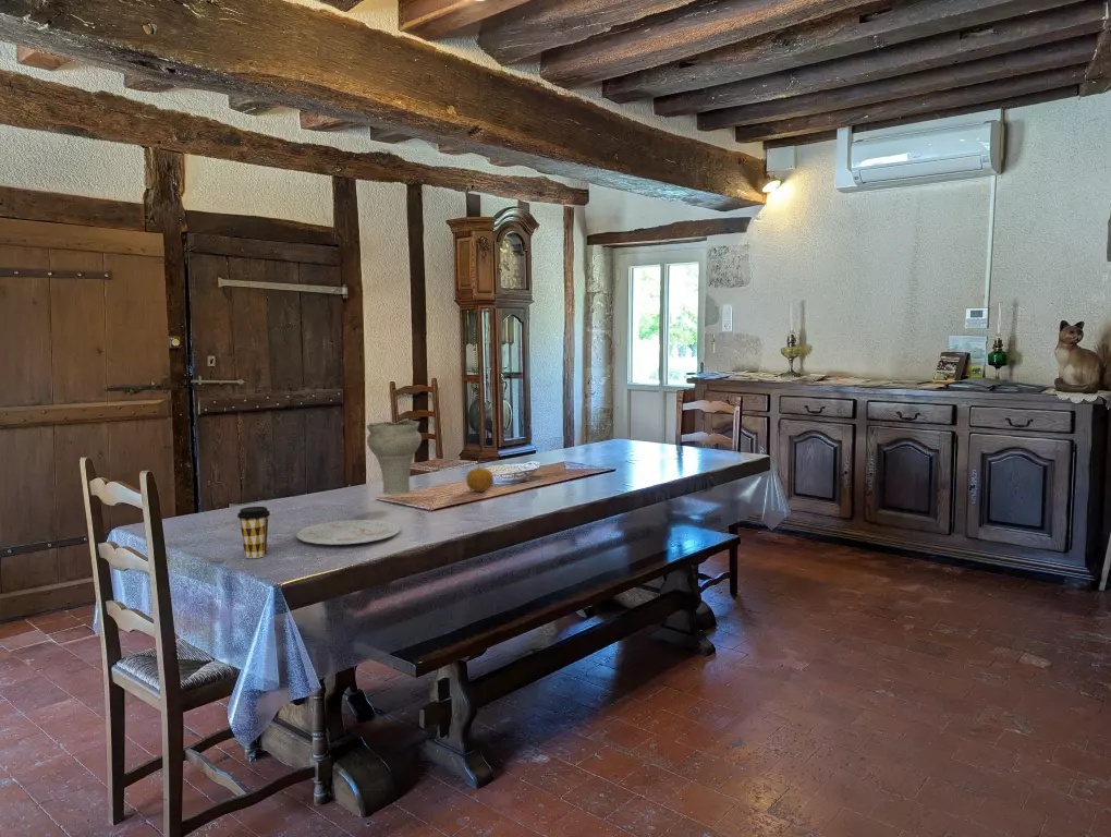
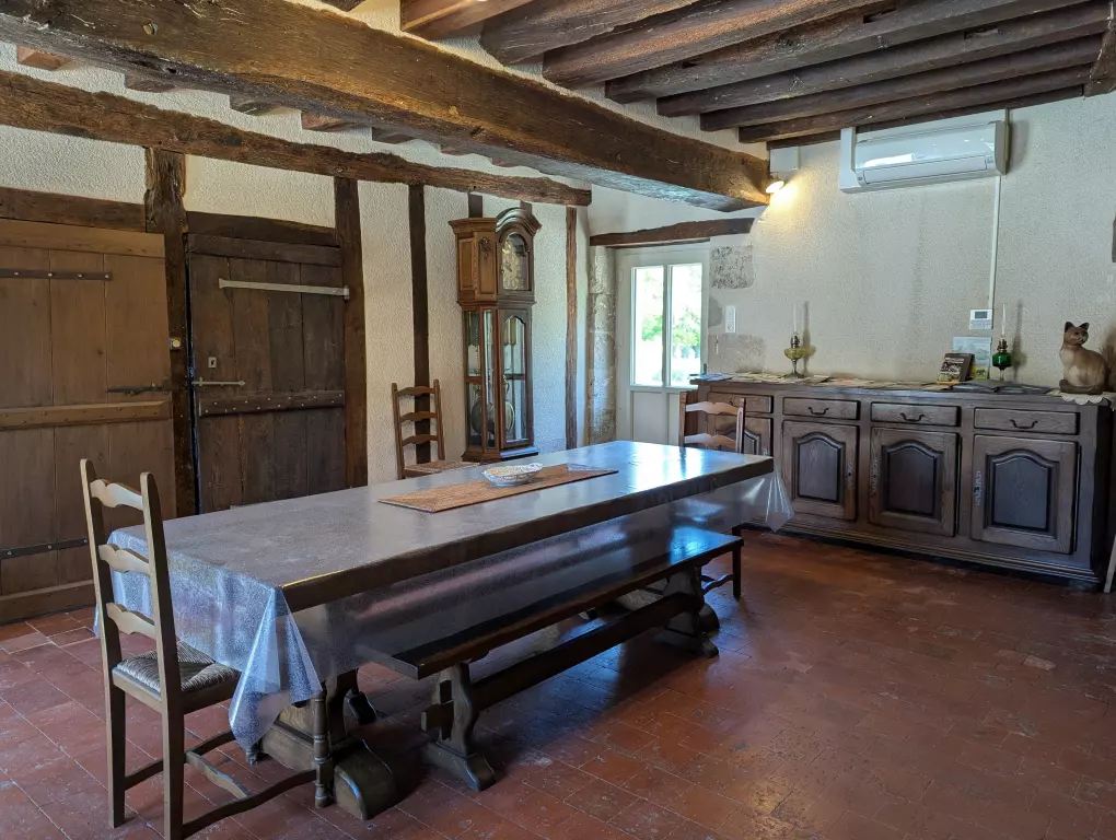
- plate (349, 532)
- coffee cup (254, 532)
- fruit (479, 476)
- vase (392, 461)
